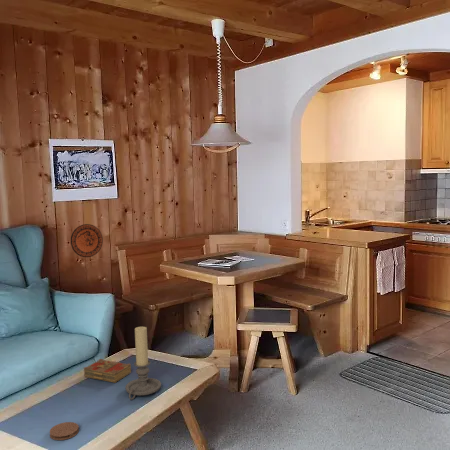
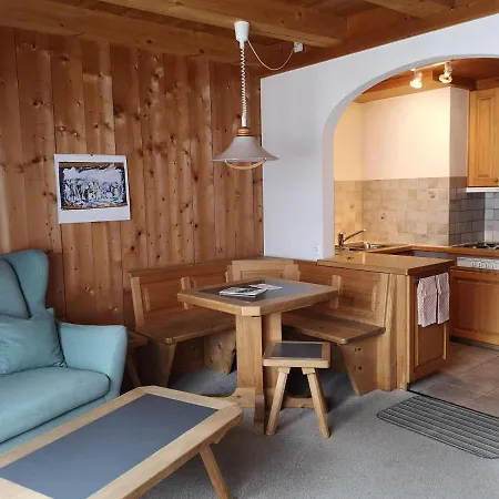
- candle holder (140, 360)
- book (107, 369)
- coaster (64, 430)
- decorative plate (86, 240)
